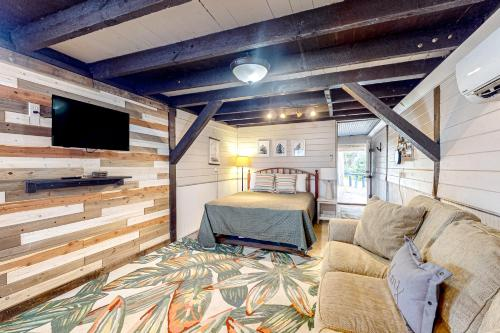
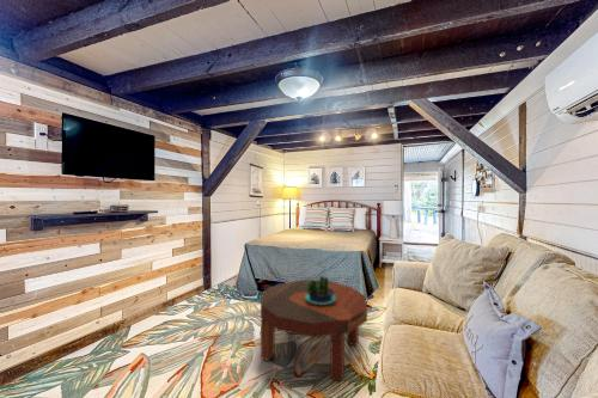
+ potted plant (318, 288)
+ coffee table (313, 323)
